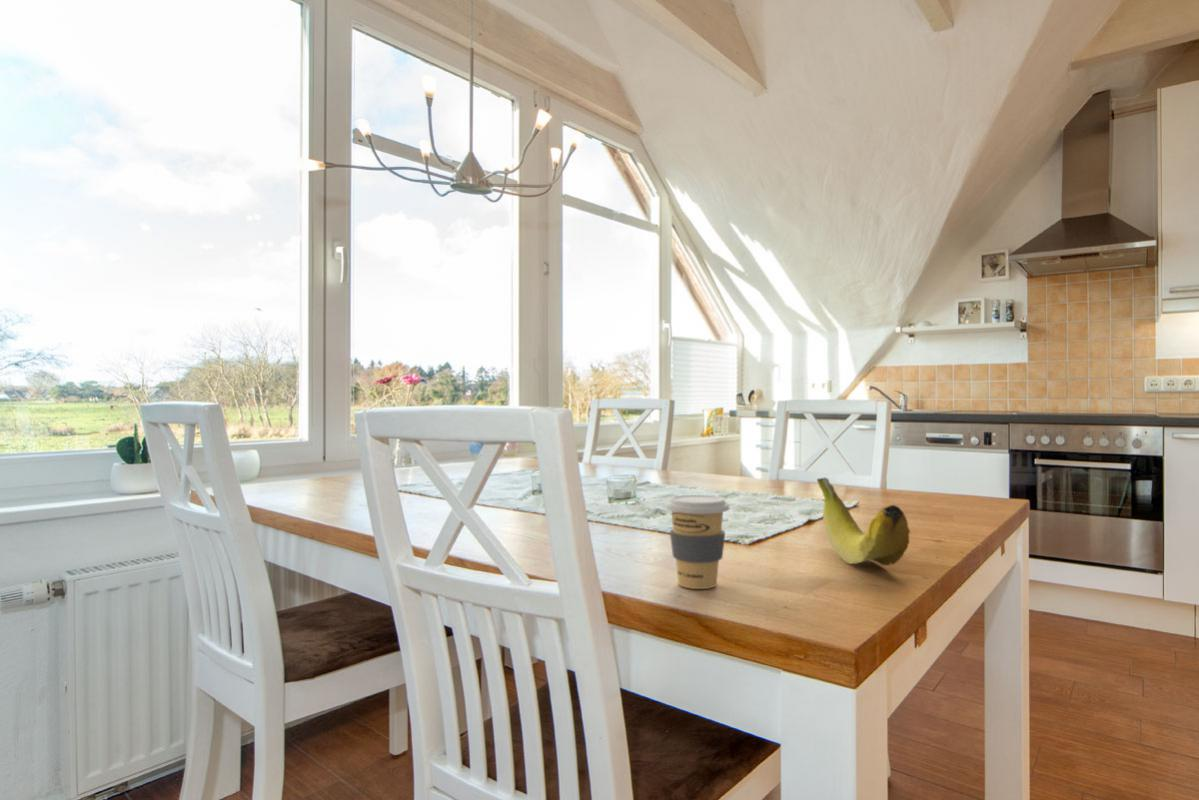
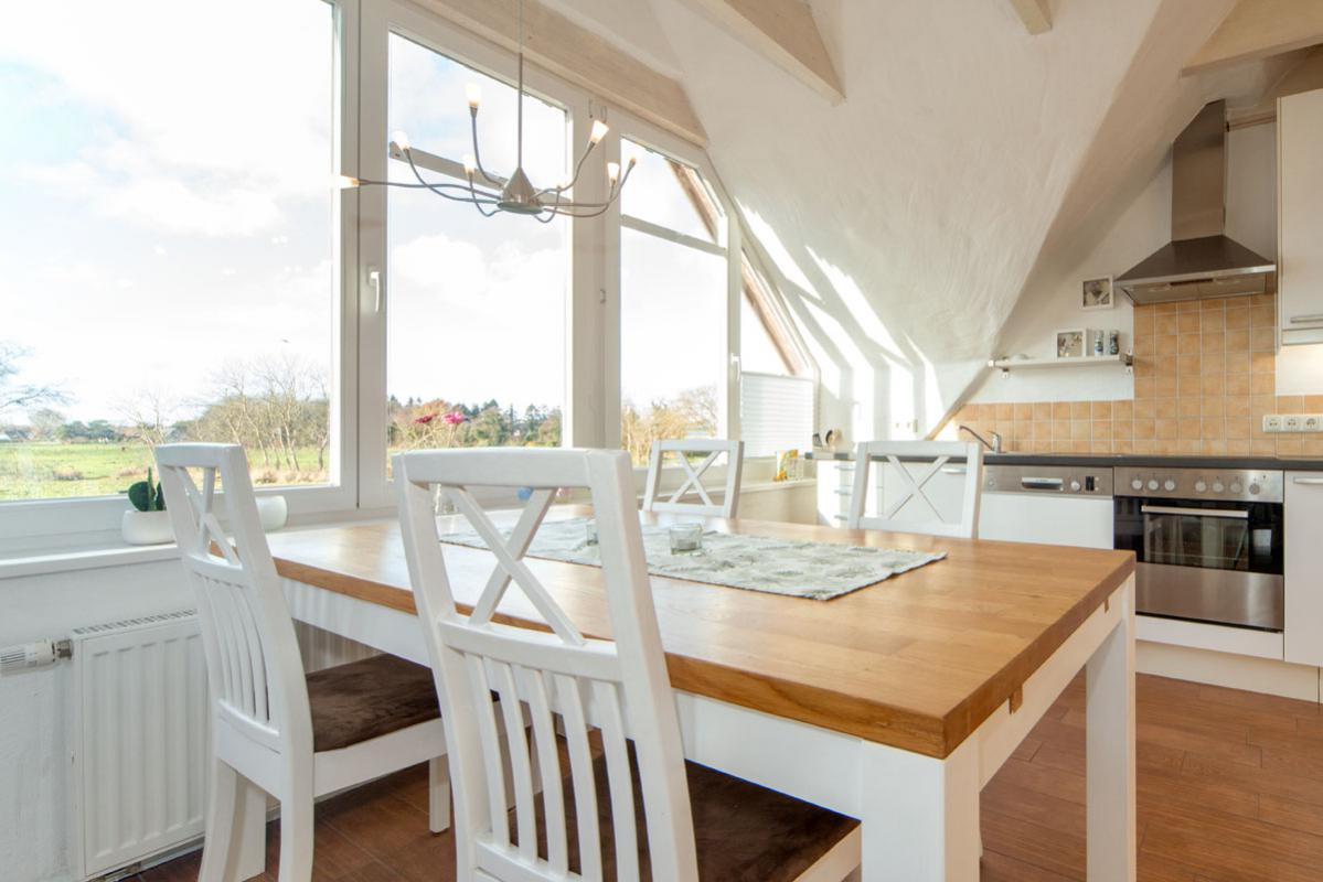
- fruit (855, 525)
- coffee cup (697, 541)
